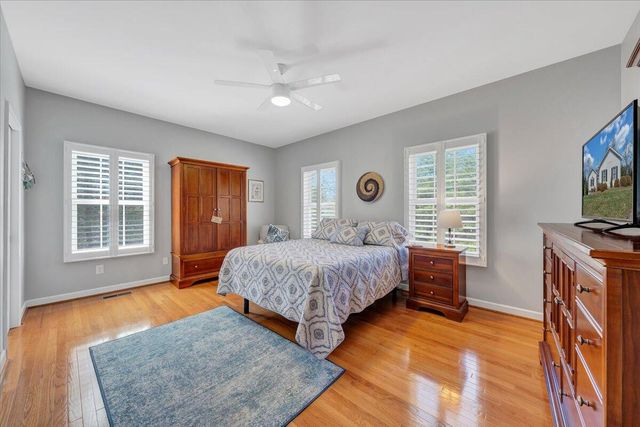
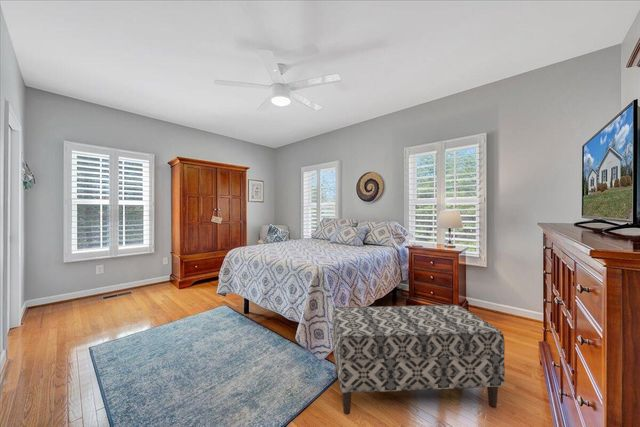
+ bench (408, 352)
